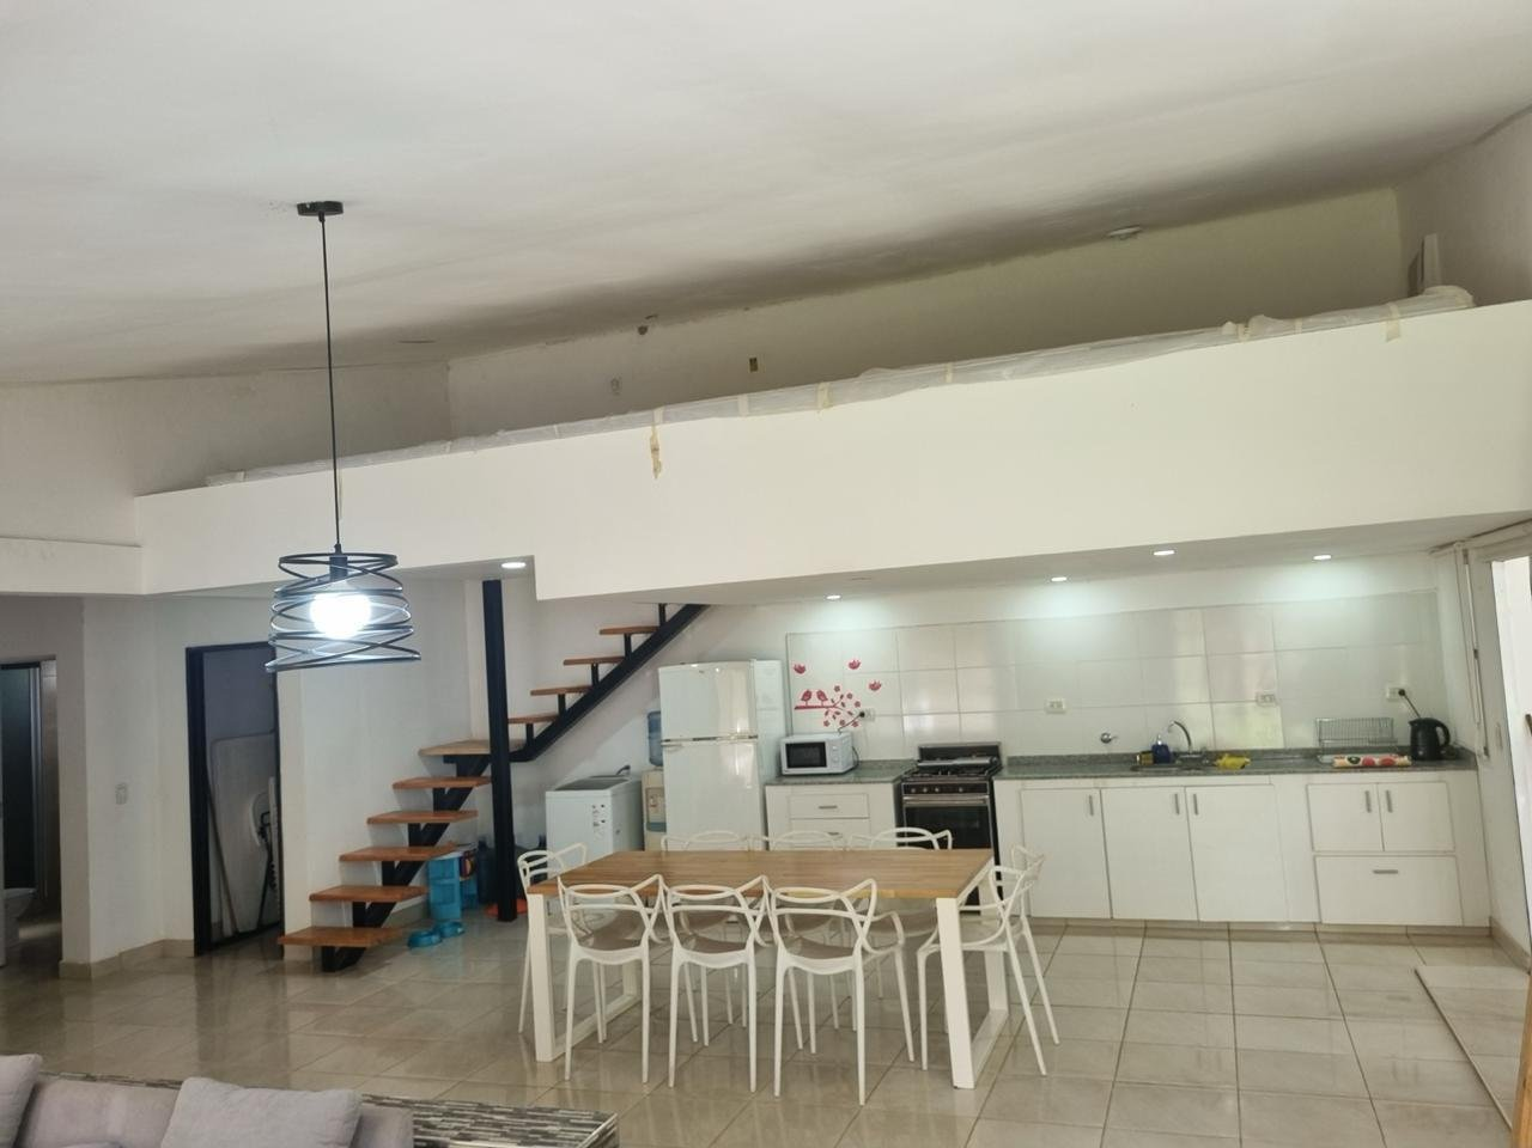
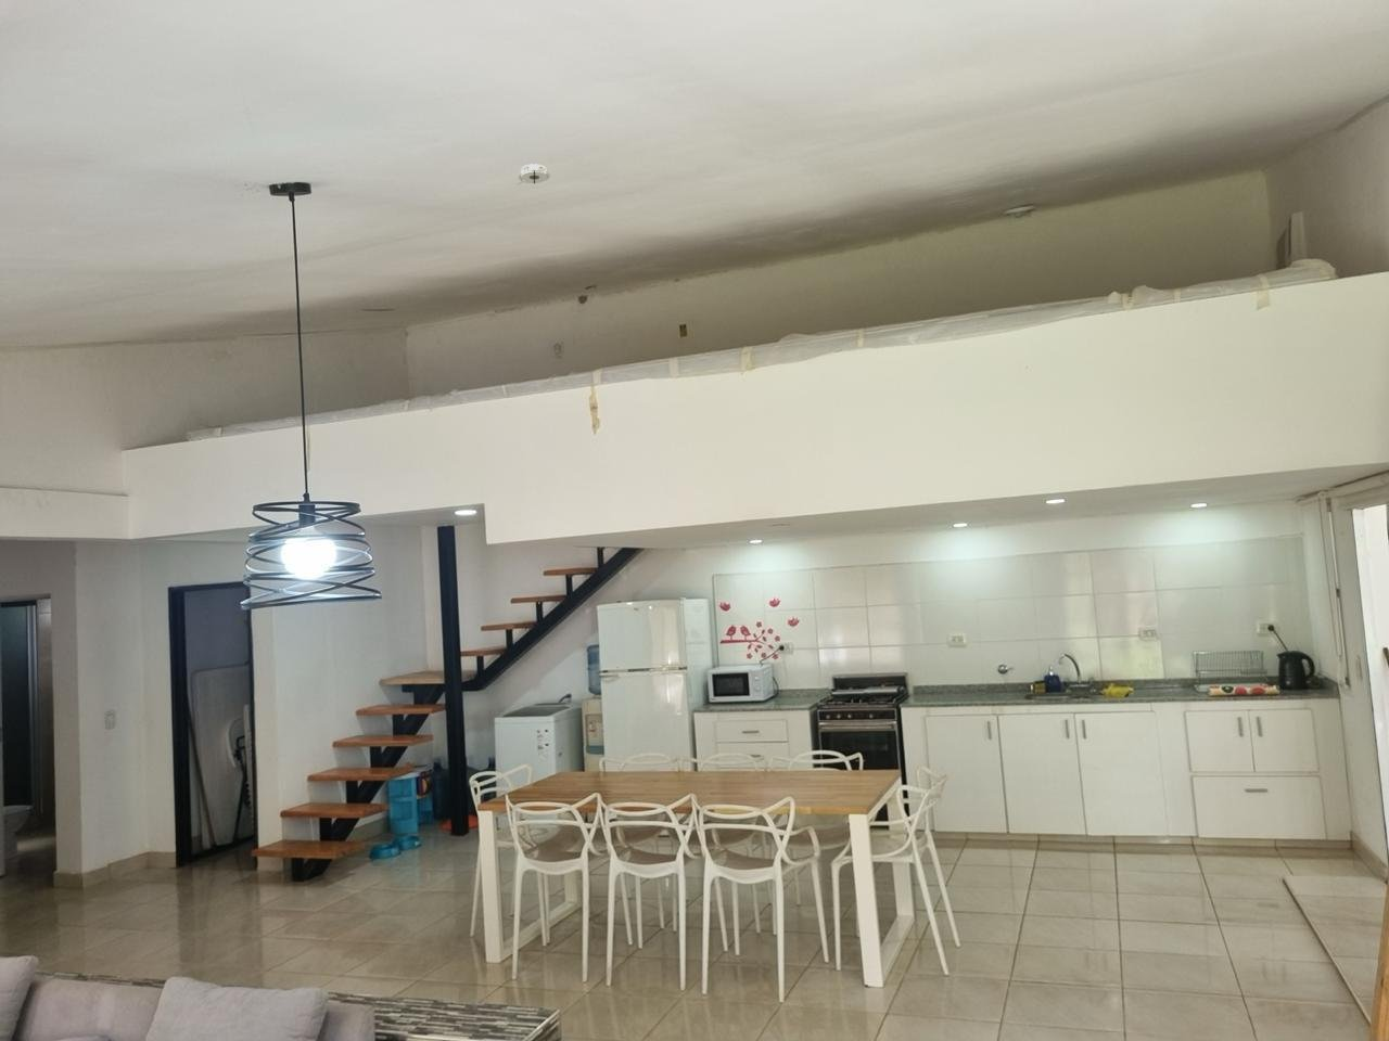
+ smoke detector (533, 174)
